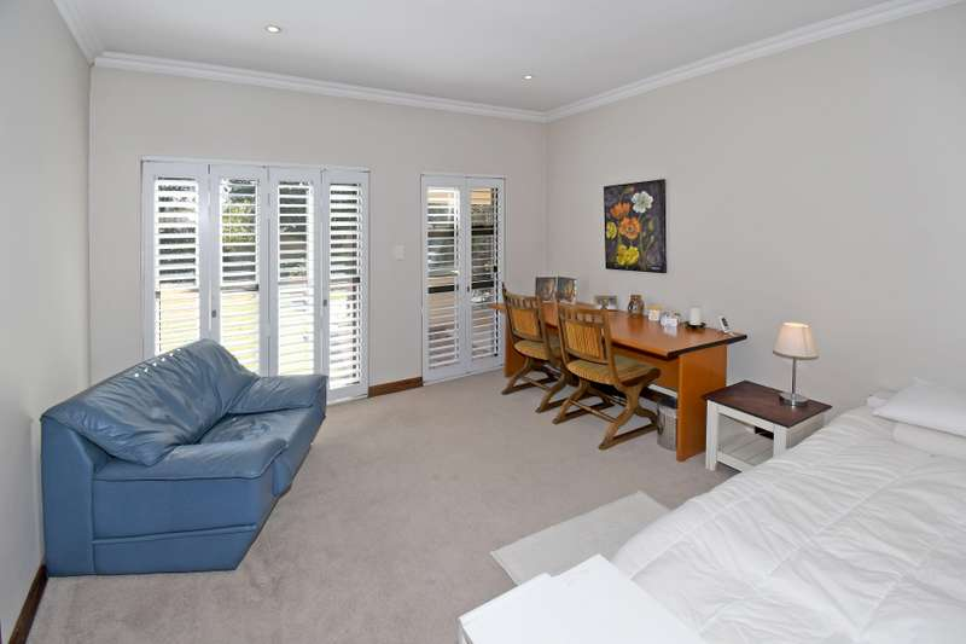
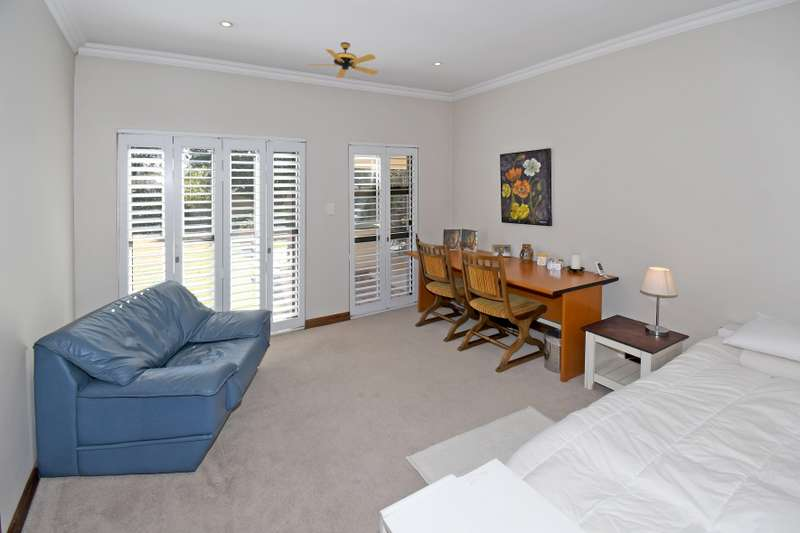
+ ceiling fan (343, 63)
